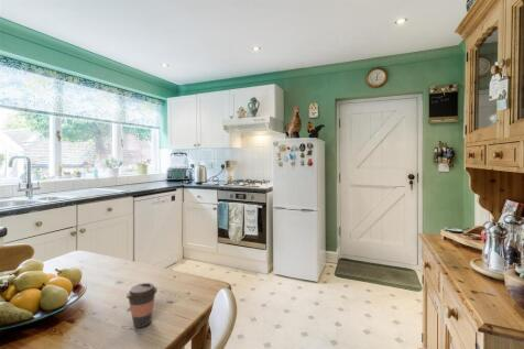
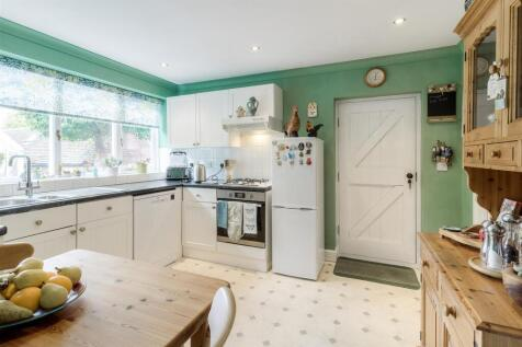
- coffee cup (142, 305)
